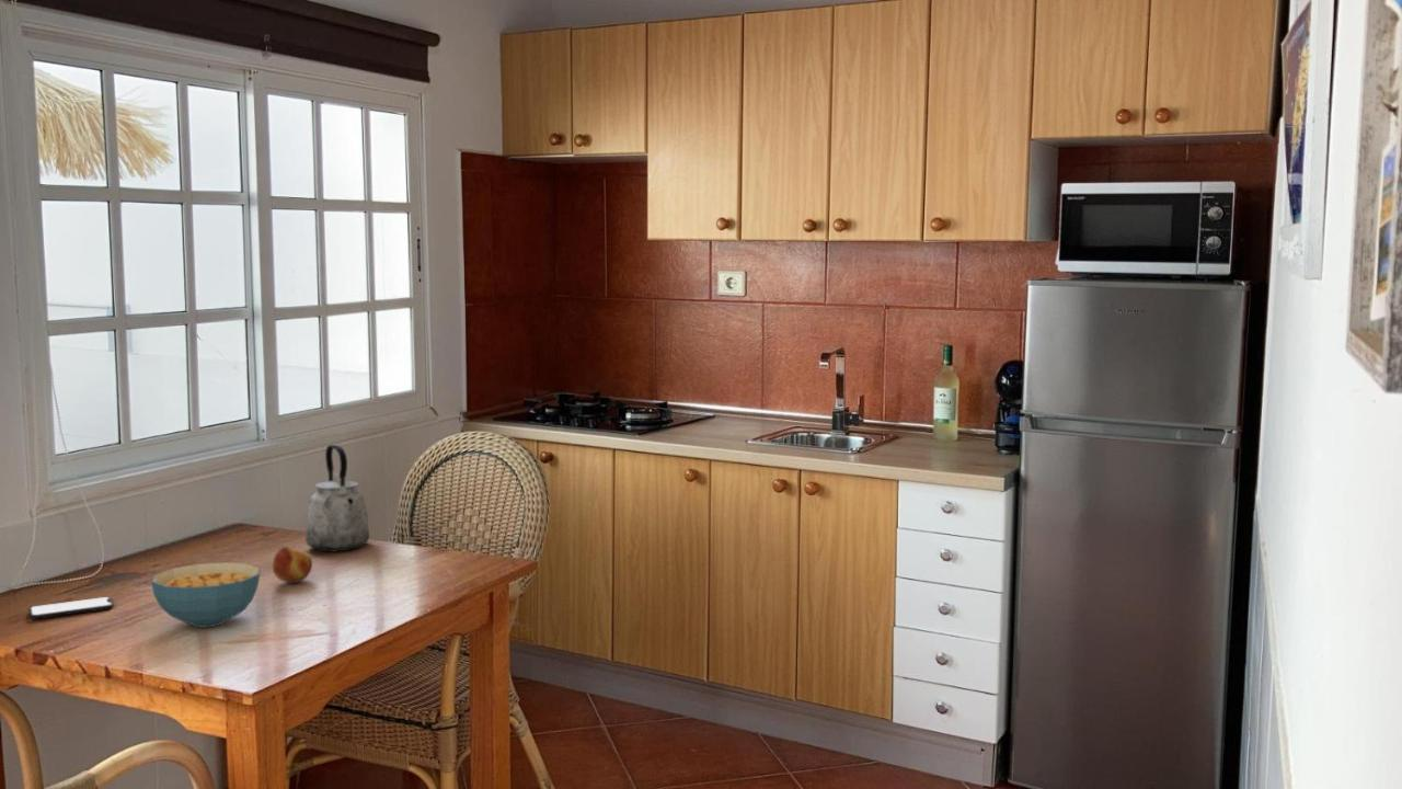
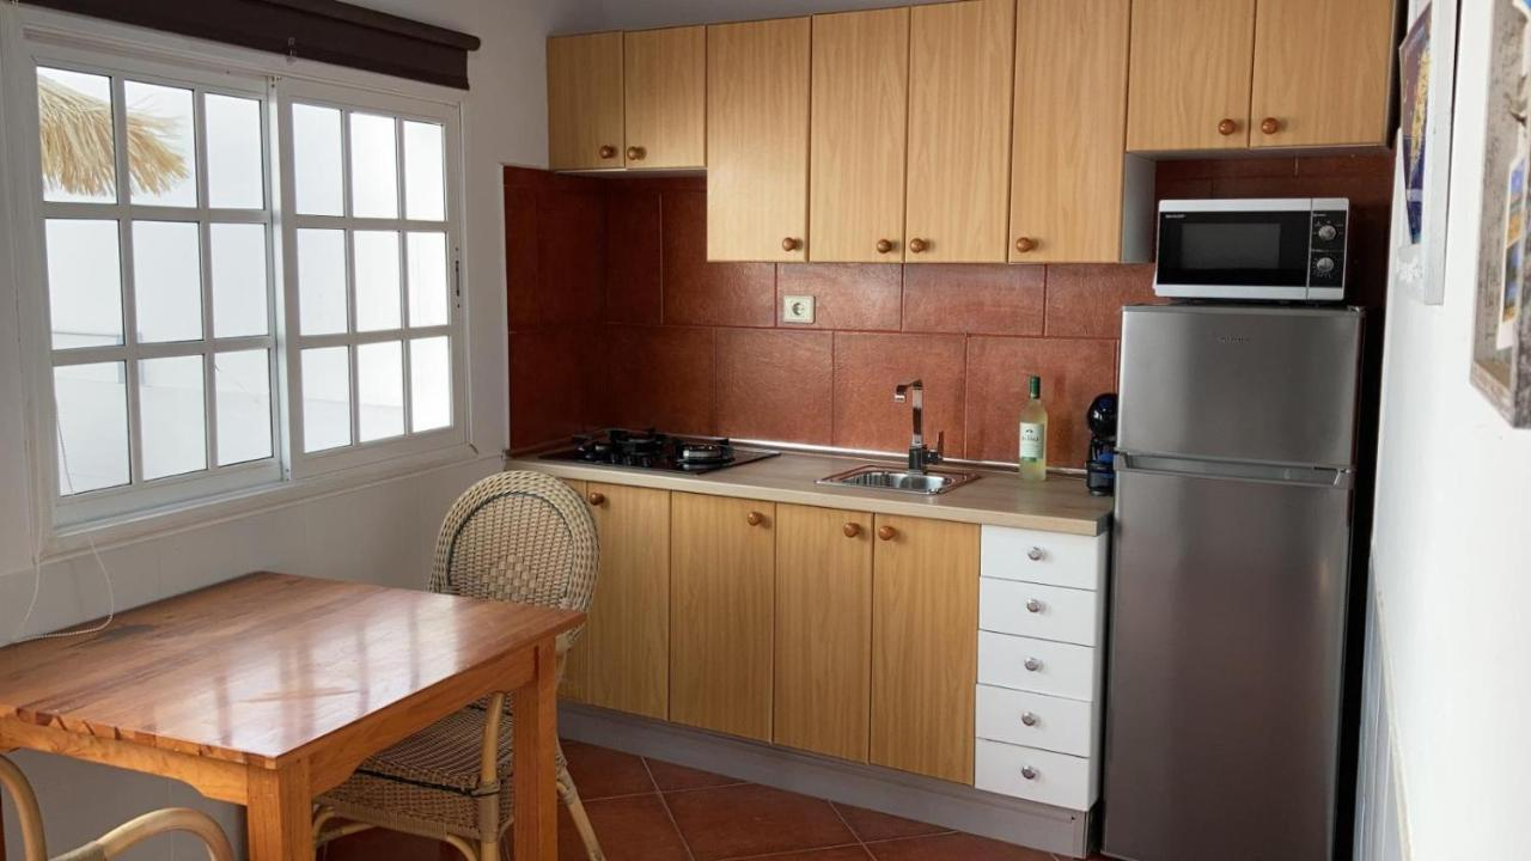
- cereal bowl (207, 598)
- kettle (340, 499)
- smartphone (71, 607)
- fruit (292, 564)
